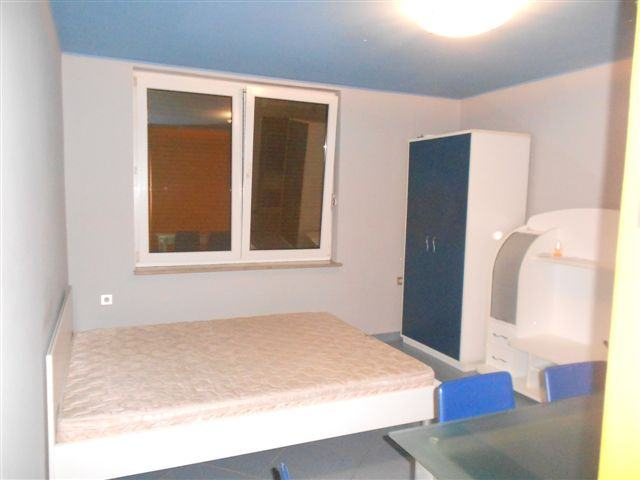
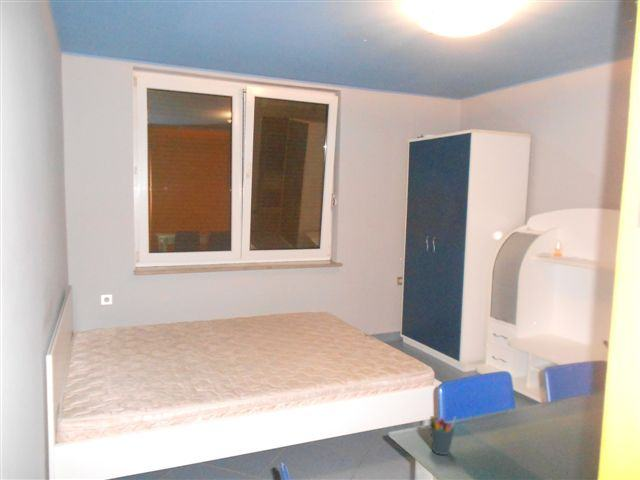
+ pen holder (441, 432)
